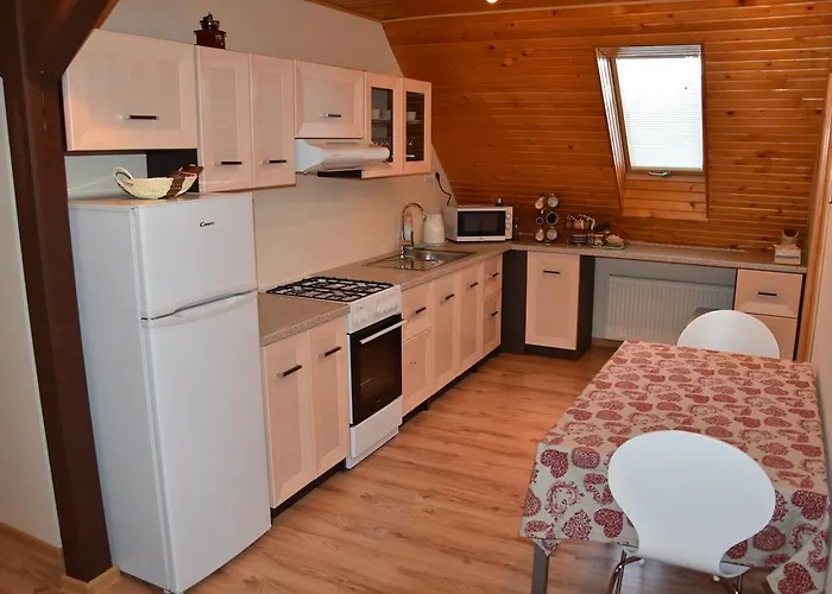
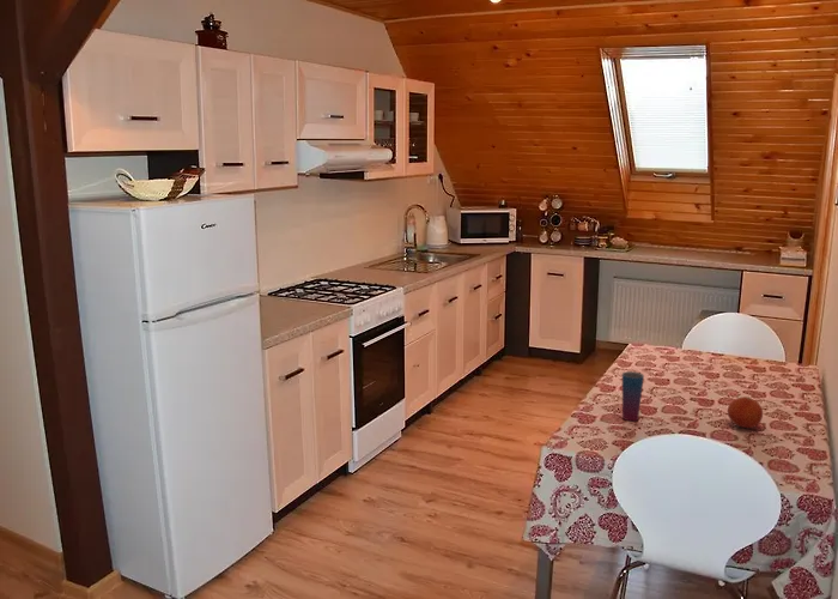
+ cup (631, 397)
+ fruit (745, 411)
